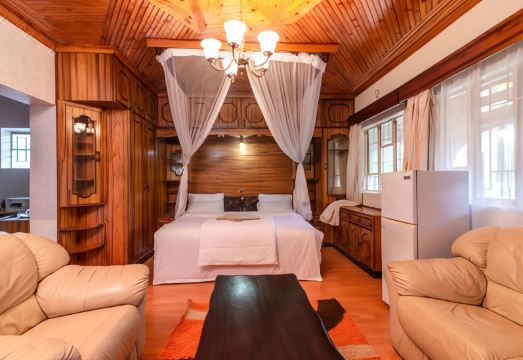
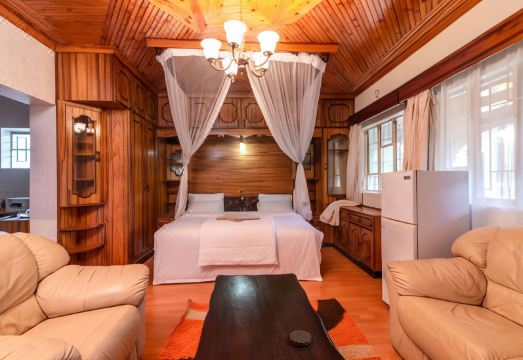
+ coaster (300, 337)
